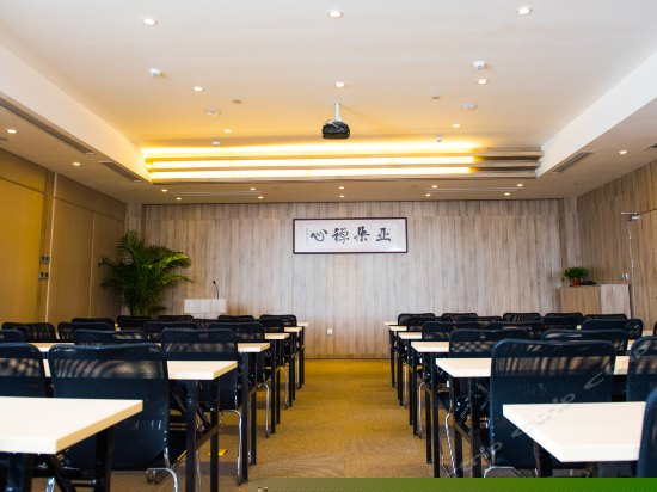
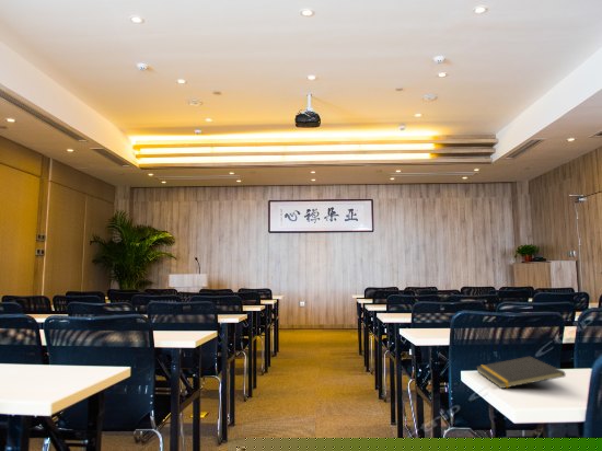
+ notepad (517, 371)
